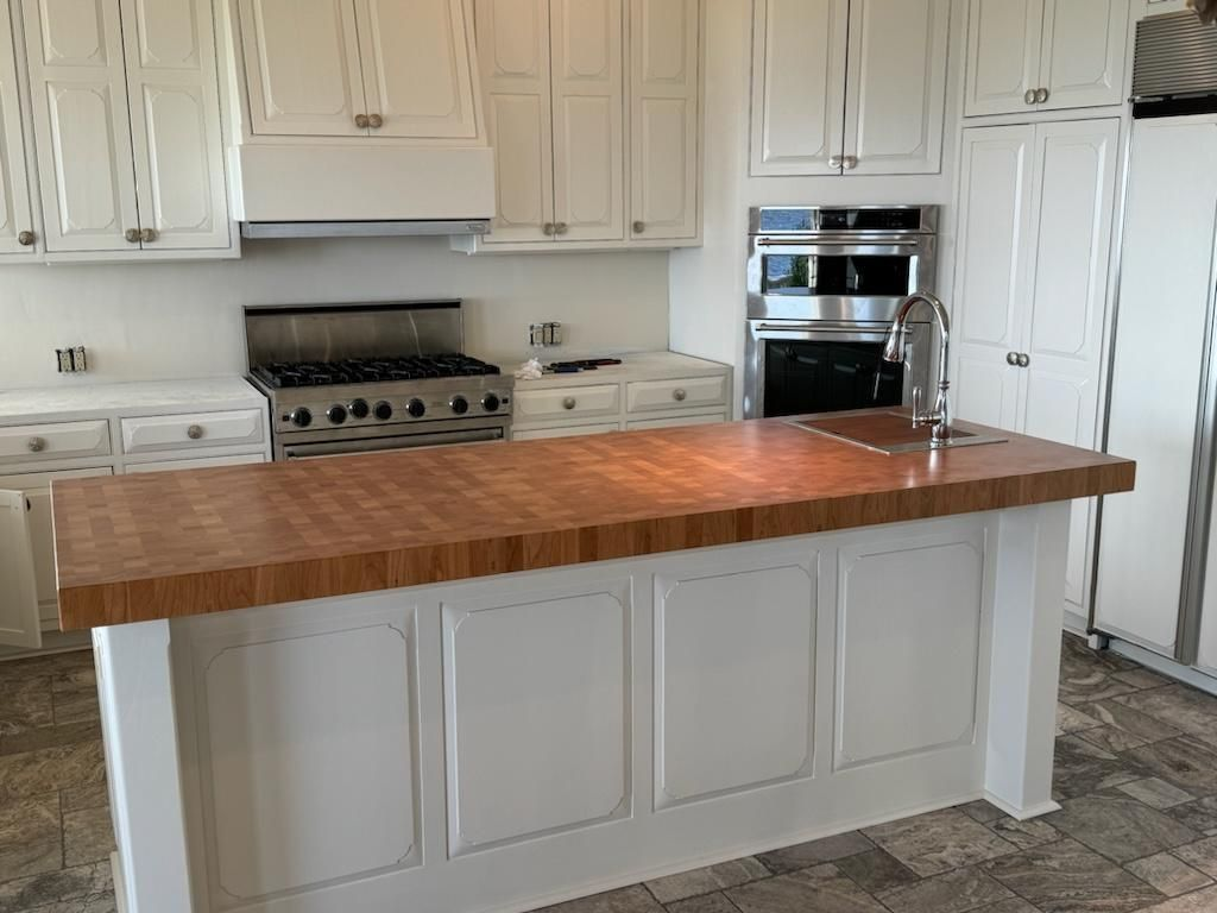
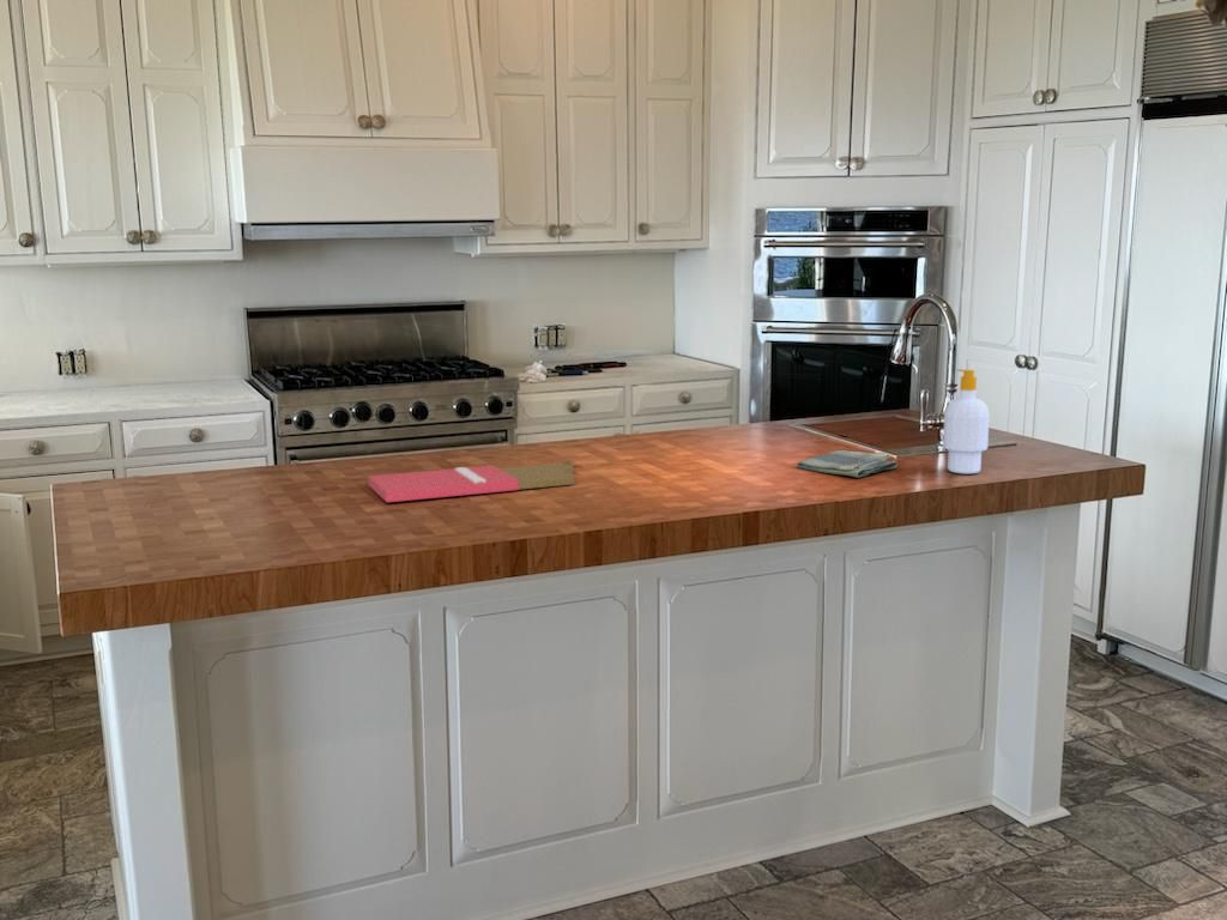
+ cutting board (484, 477)
+ soap bottle (966, 420)
+ dish towel (847, 461)
